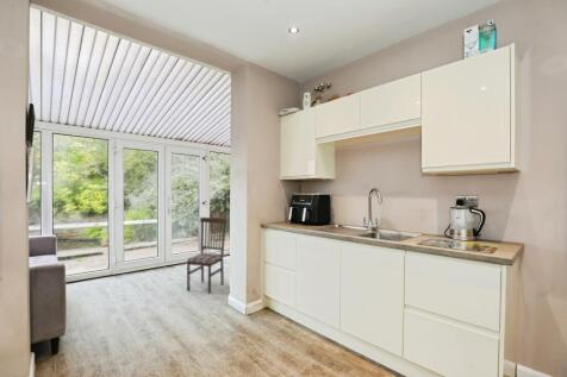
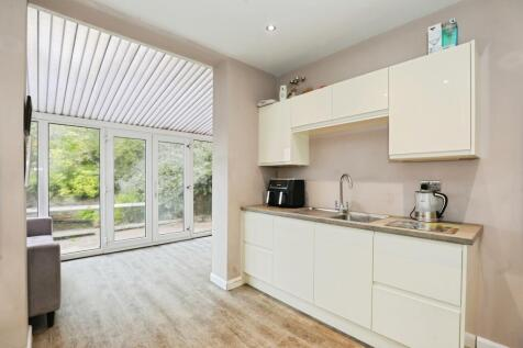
- dining chair (206, 253)
